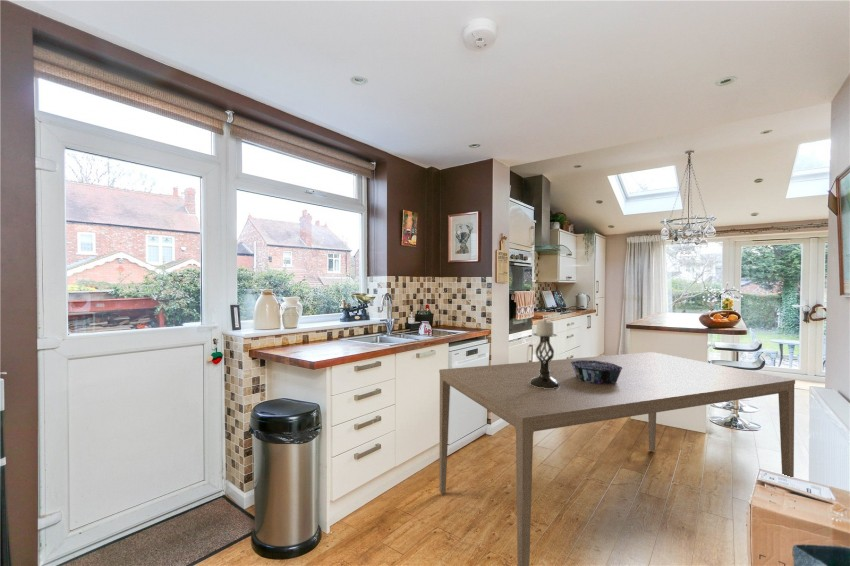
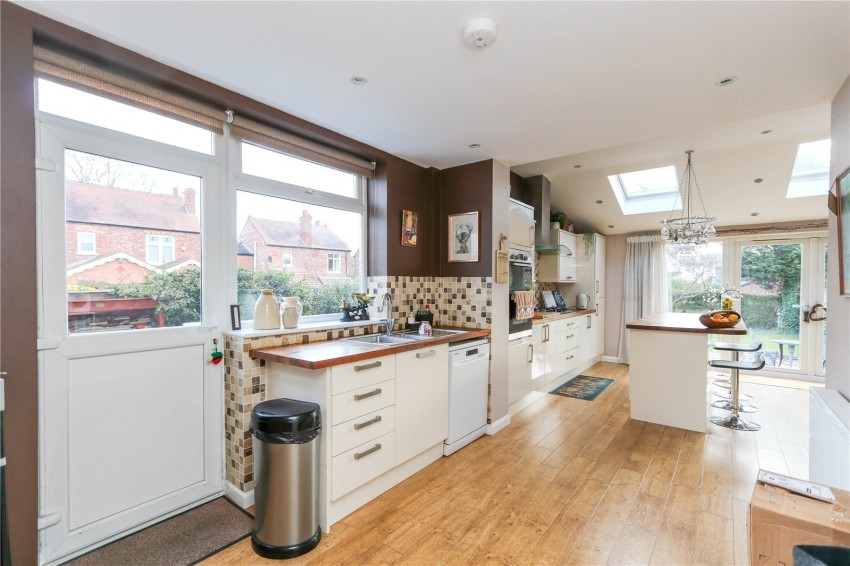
- dining table (604, 420)
- decorative bowl (594, 371)
- candle holder (545, 351)
